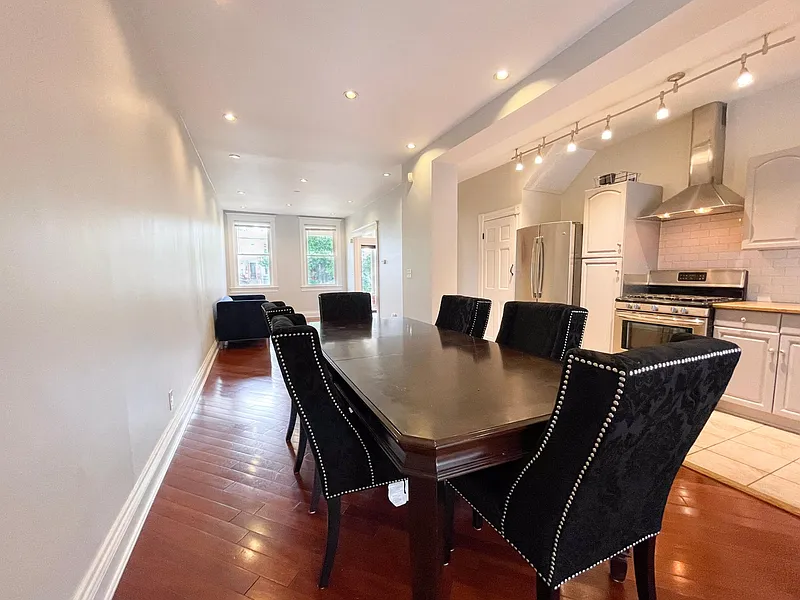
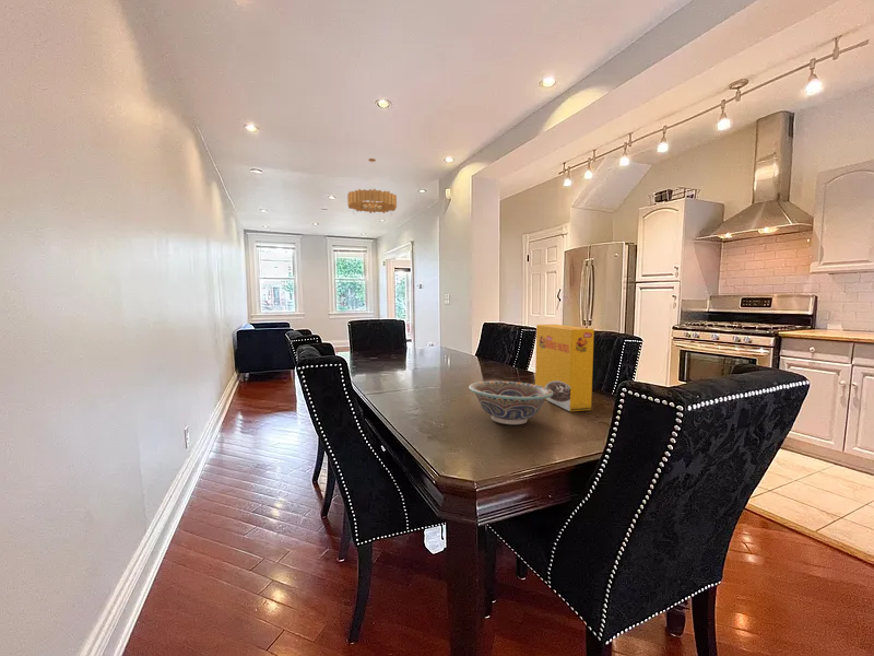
+ cereal box (562, 364)
+ decorative bowl (509, 402)
+ chandelier (371, 190)
